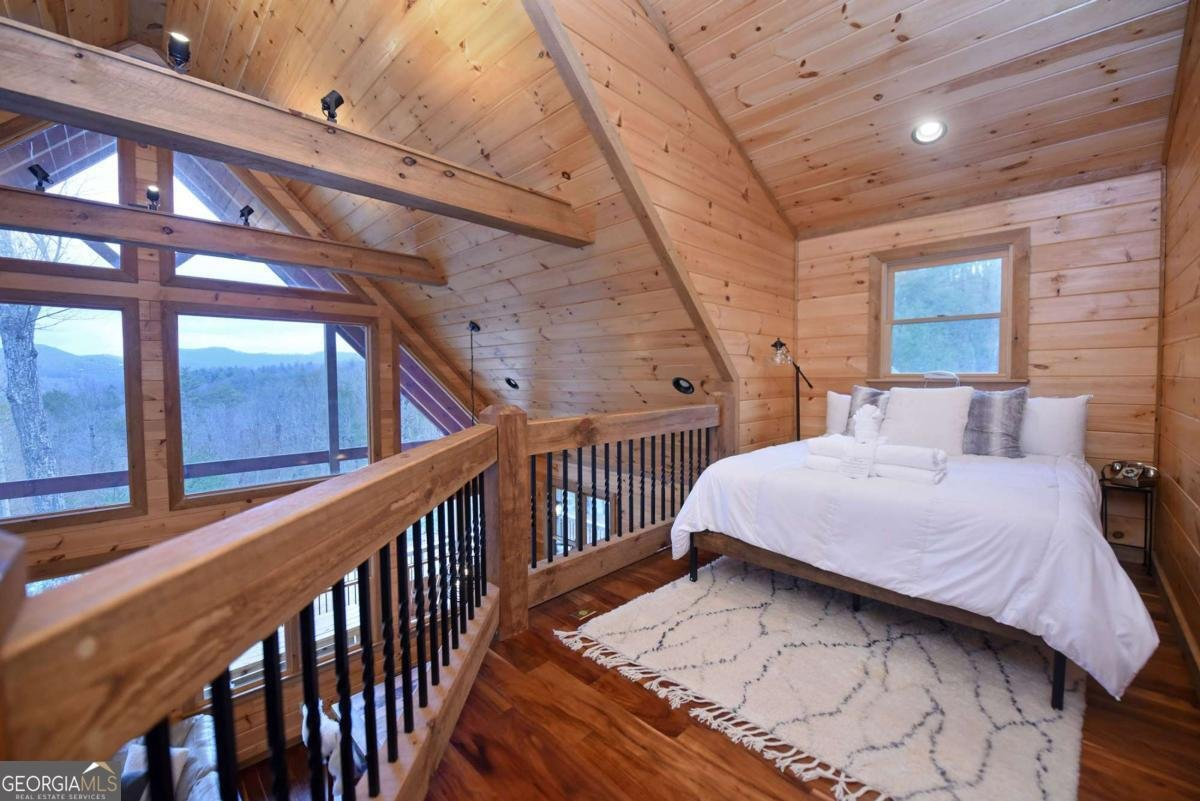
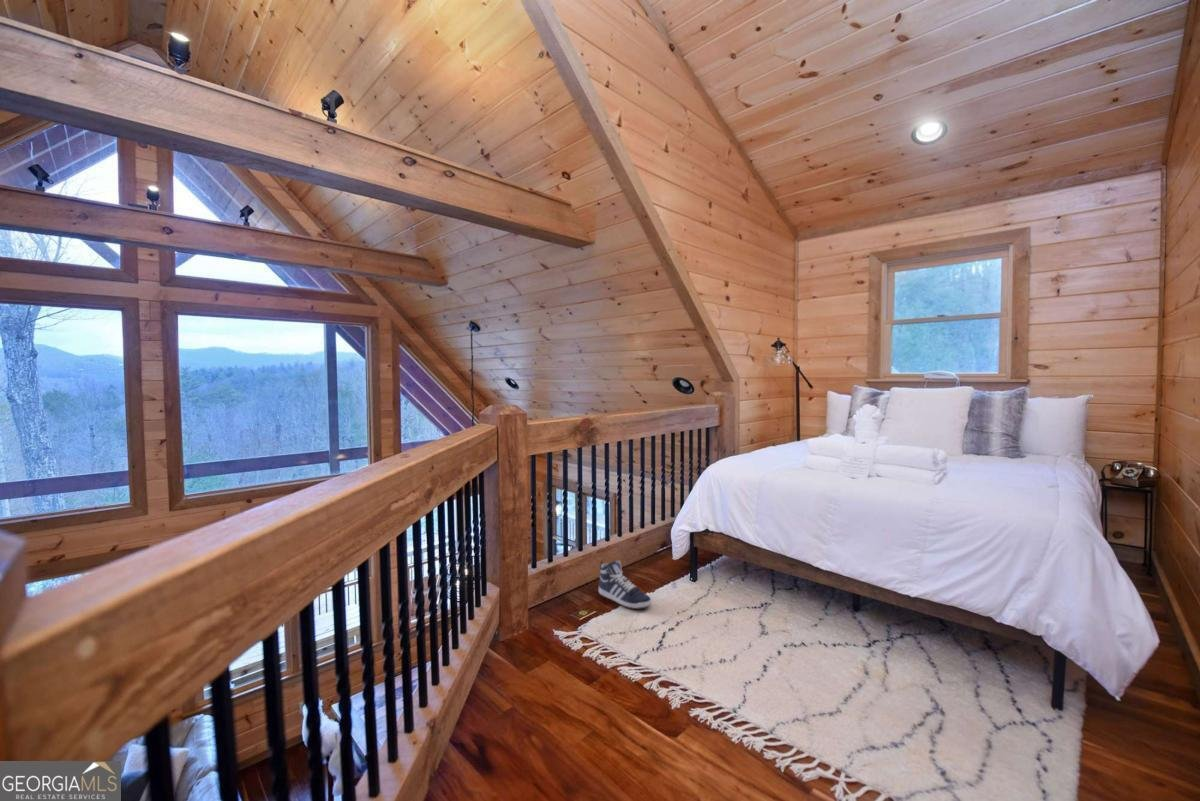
+ sneaker (623, 582)
